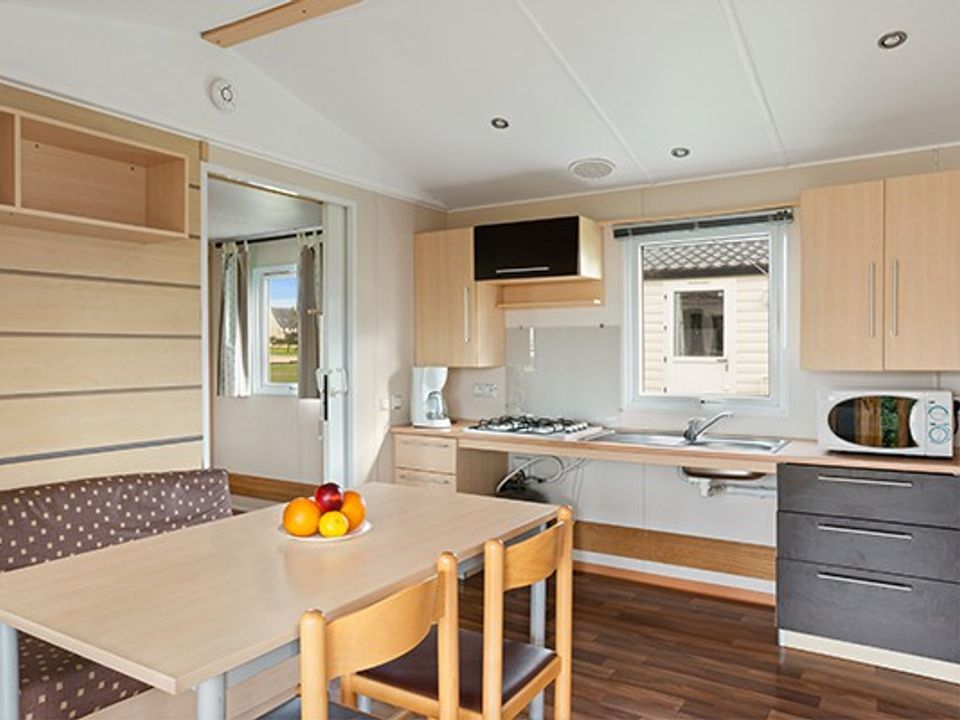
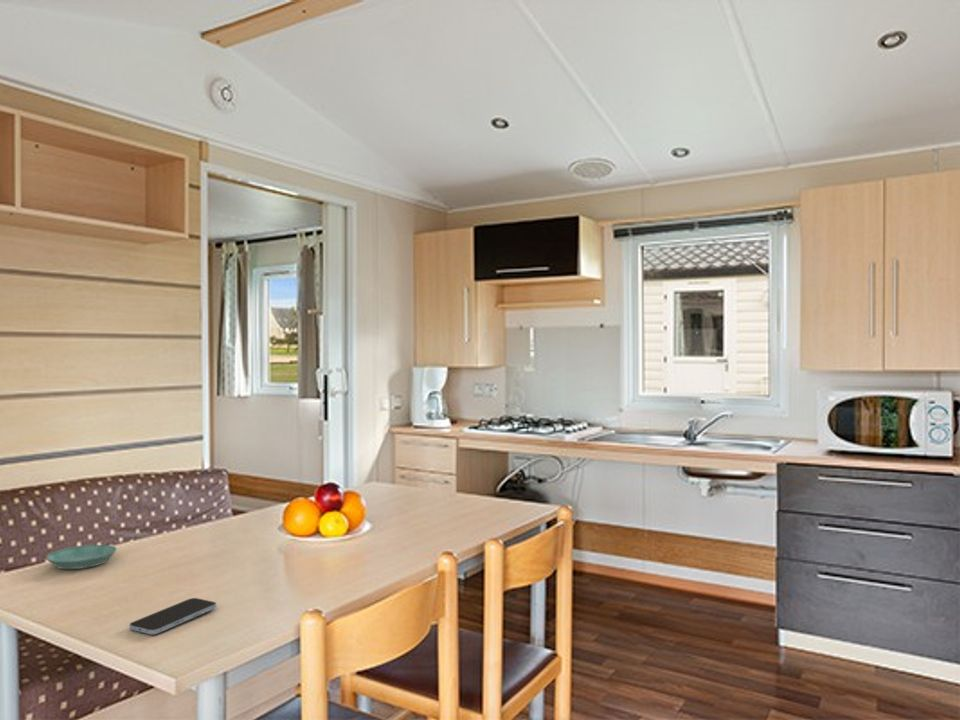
+ saucer (82, 557)
+ smartphone (174, 615)
